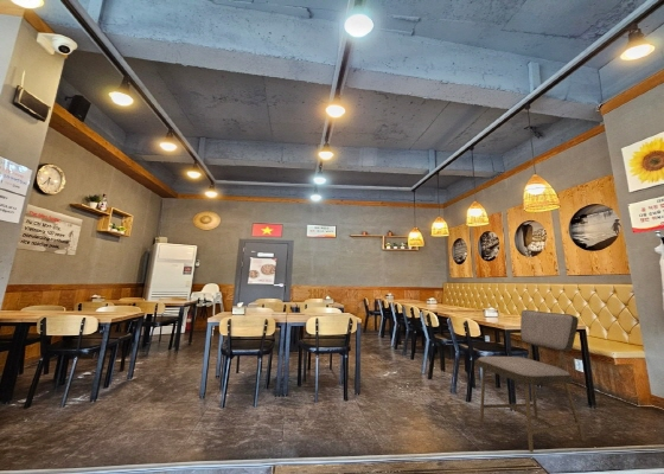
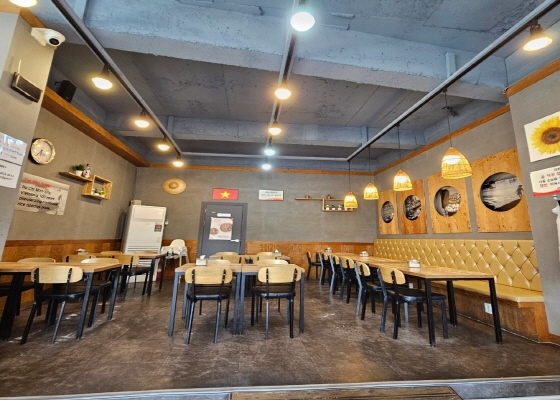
- dining chair (526, 370)
